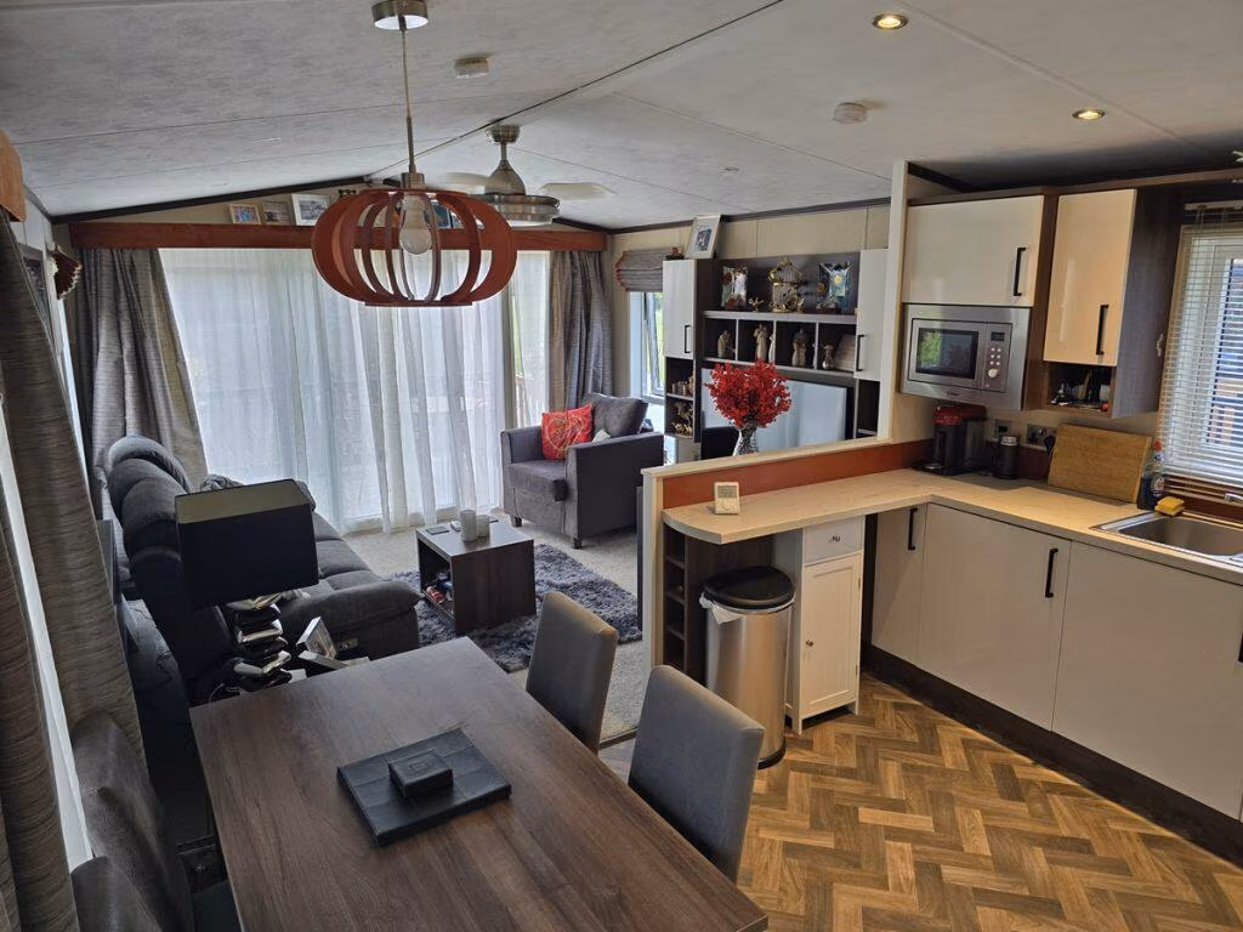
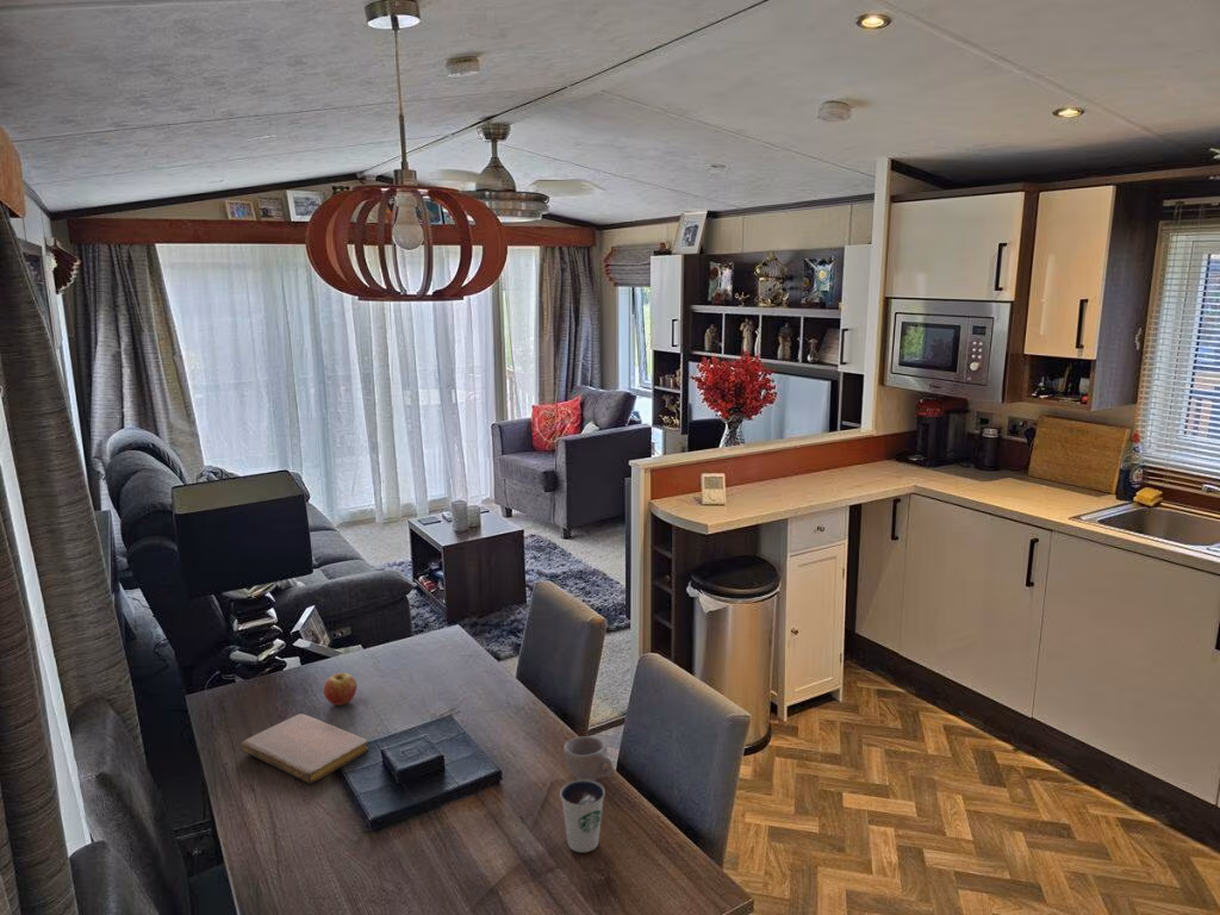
+ fruit (340, 687)
+ dixie cup (583, 817)
+ notebook (305, 746)
+ cup (591, 762)
